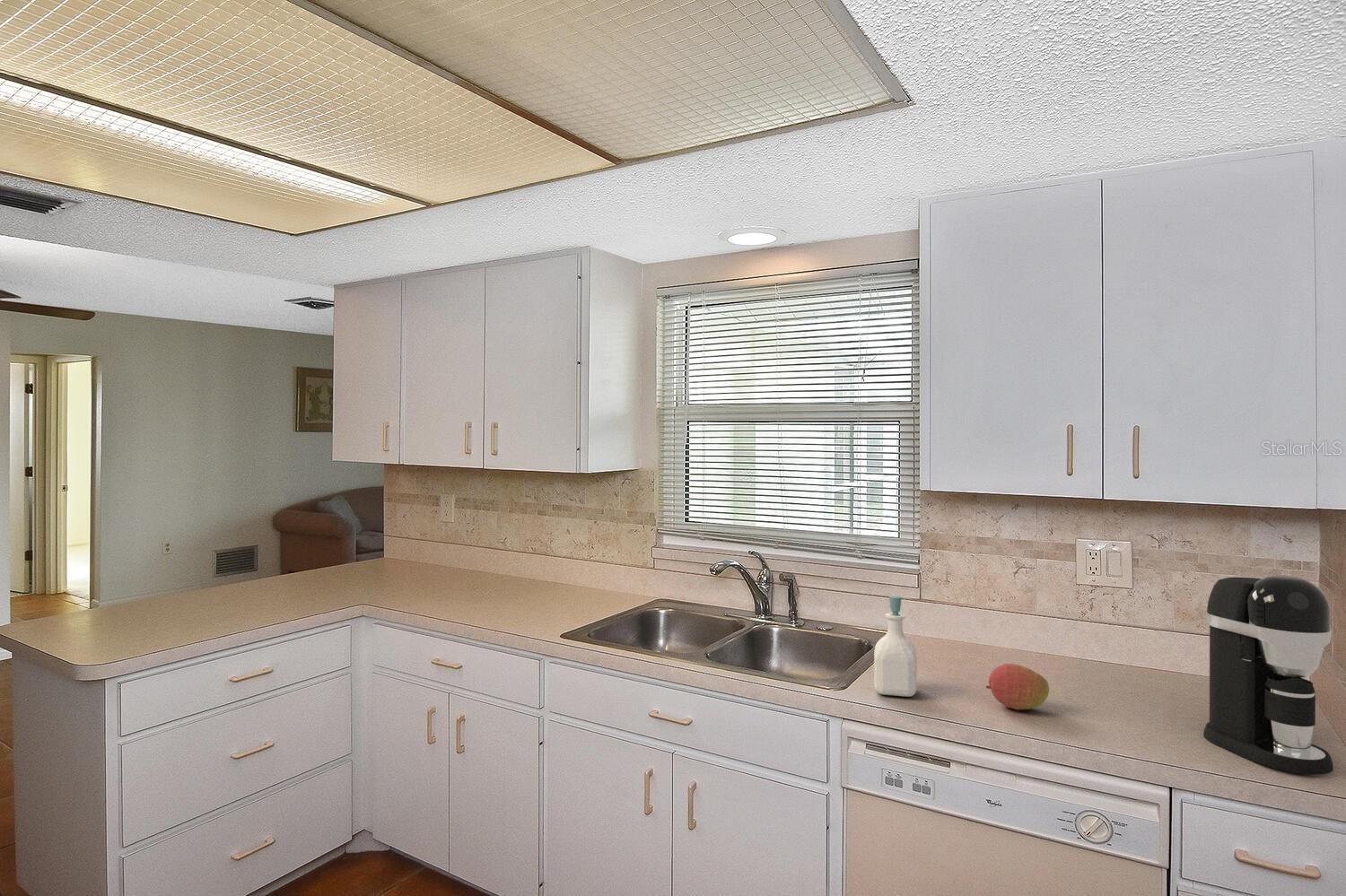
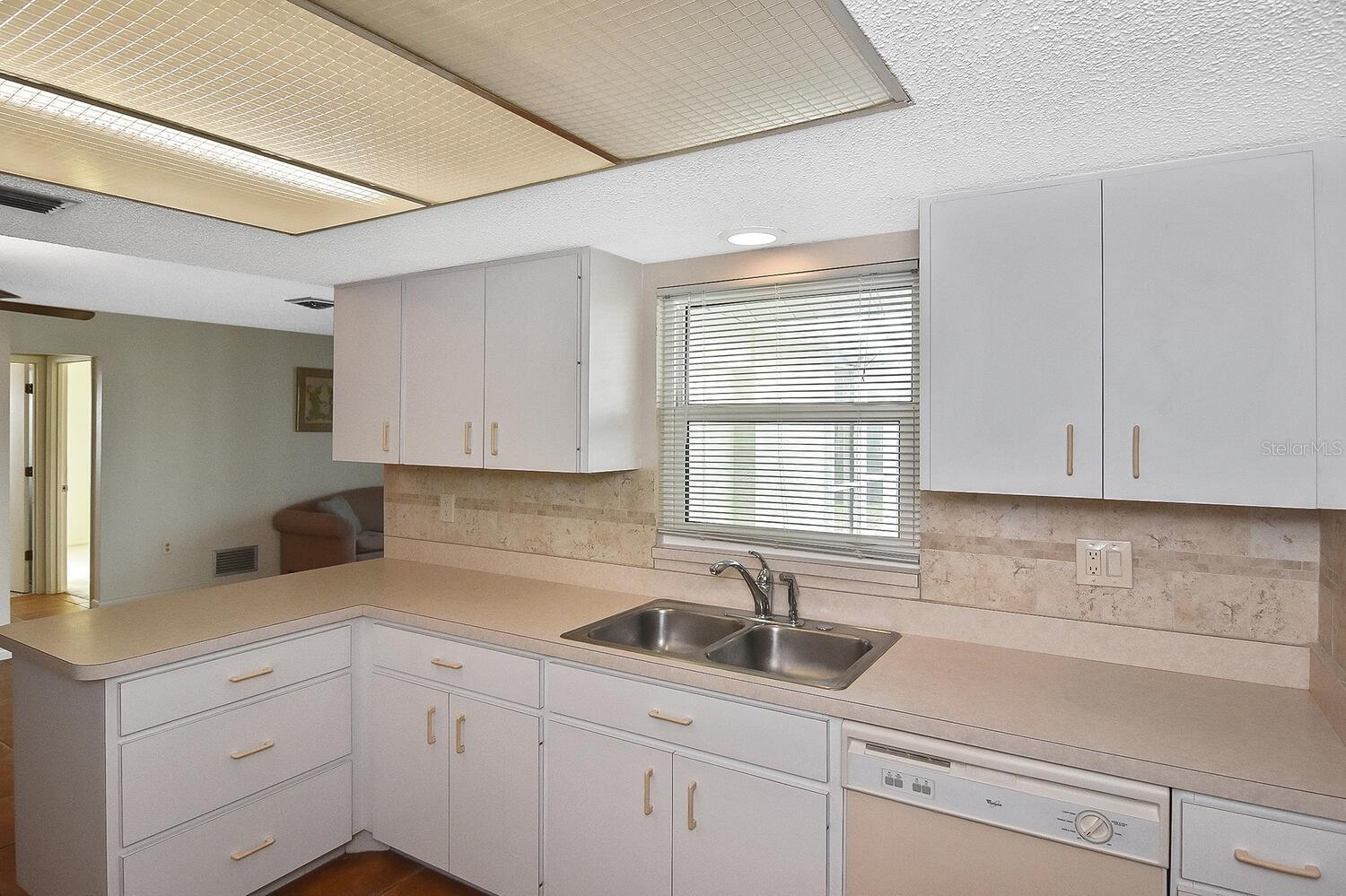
- soap bottle (895, 643)
- coffee maker (1264, 662)
- fruit (1017, 686)
